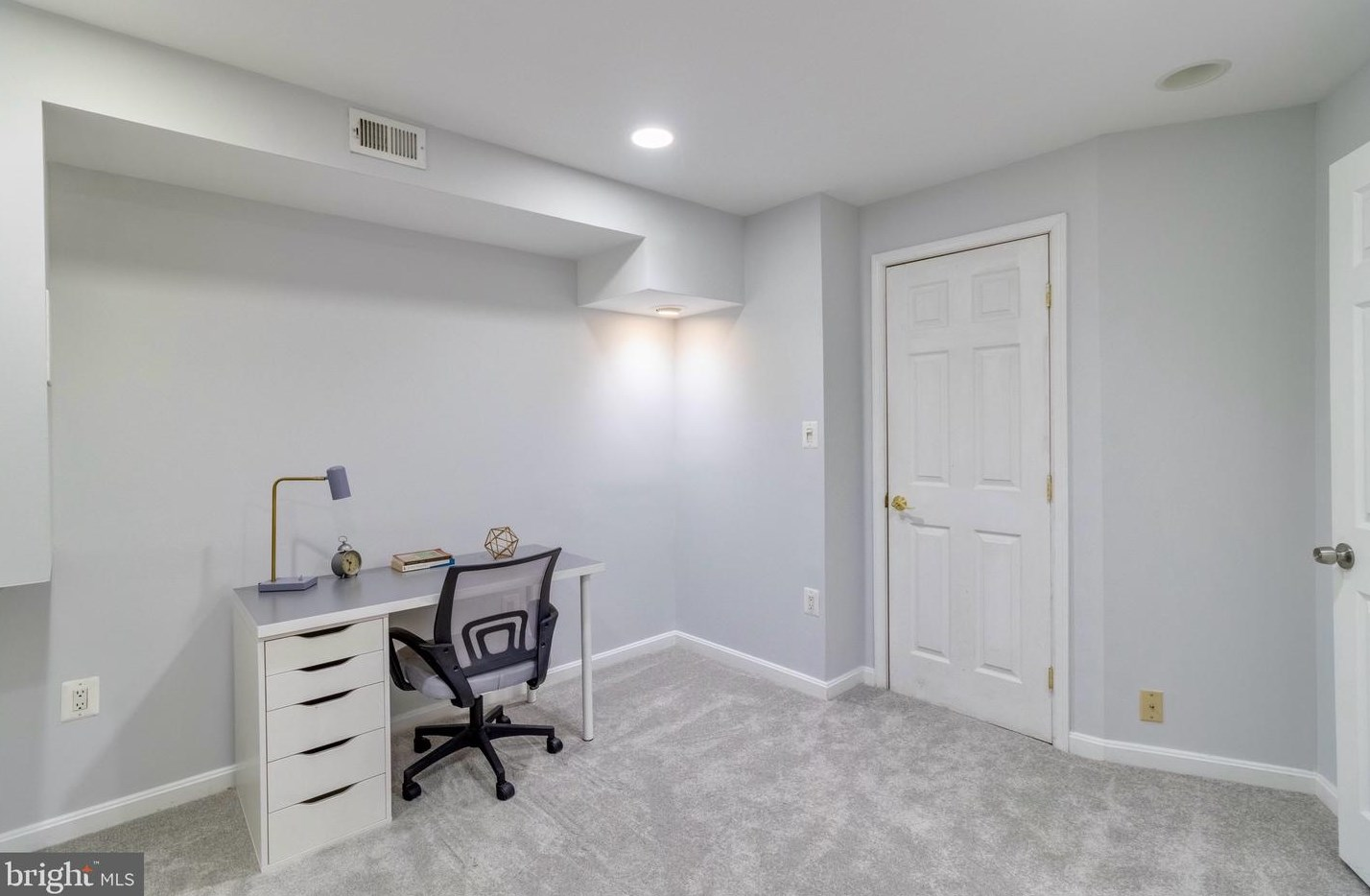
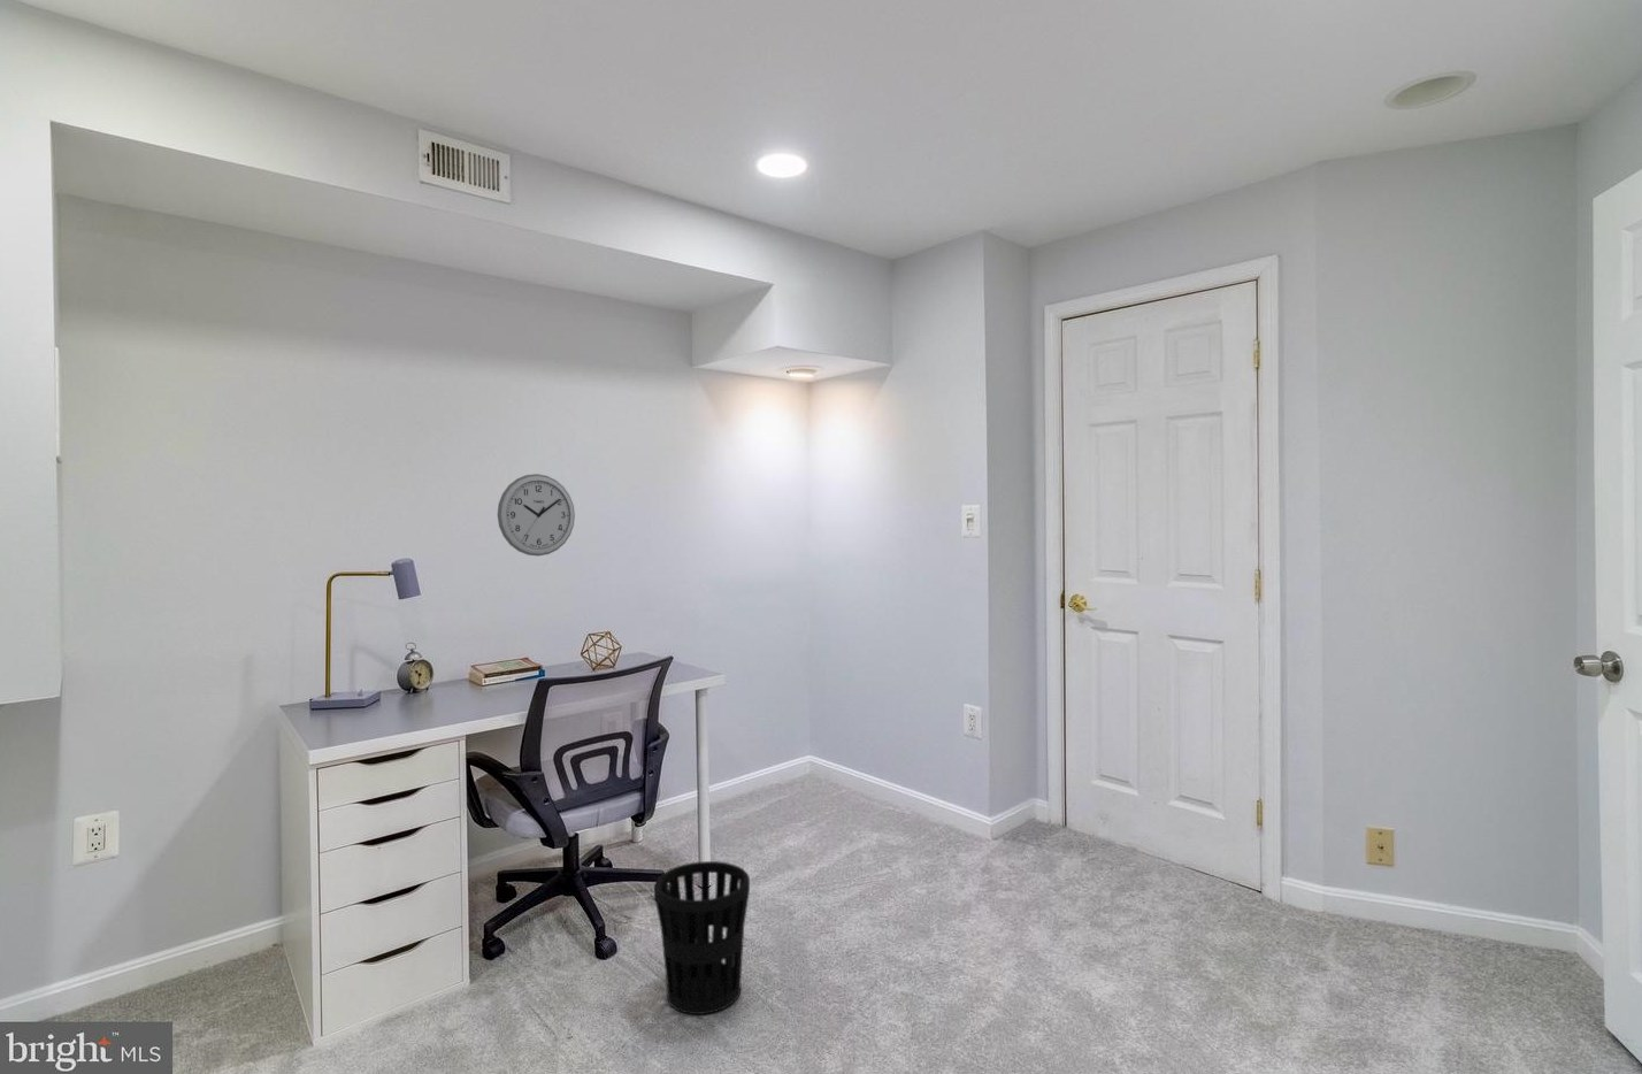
+ wastebasket (702, 936)
+ wall clock (538, 514)
